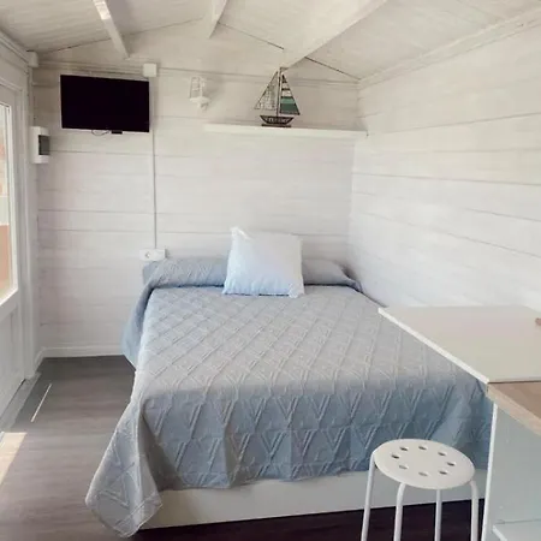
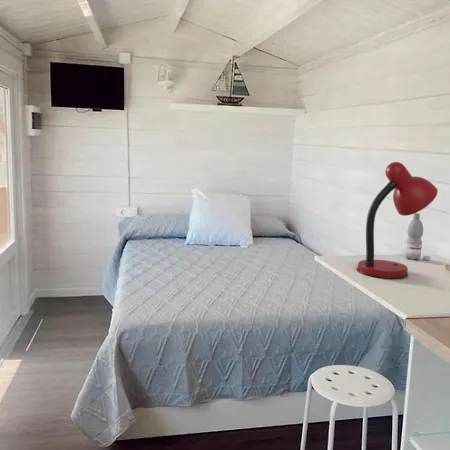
+ desk lamp (400, 214)
+ water bottle (419, 236)
